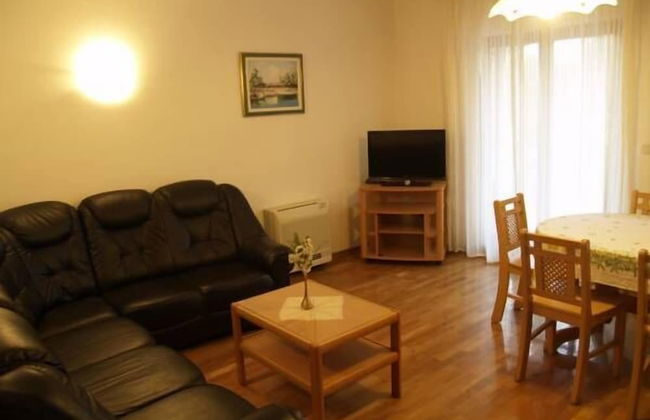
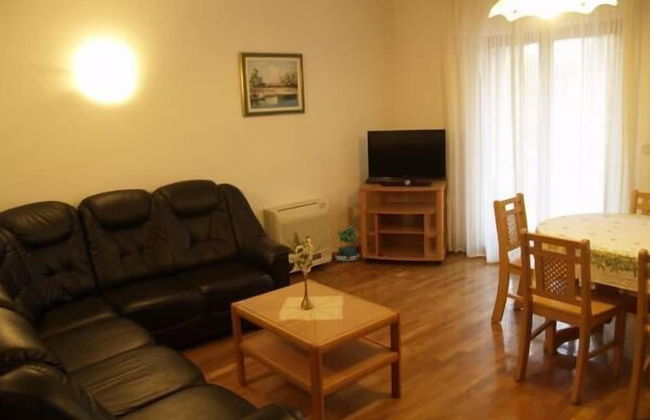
+ potted plant (348, 242)
